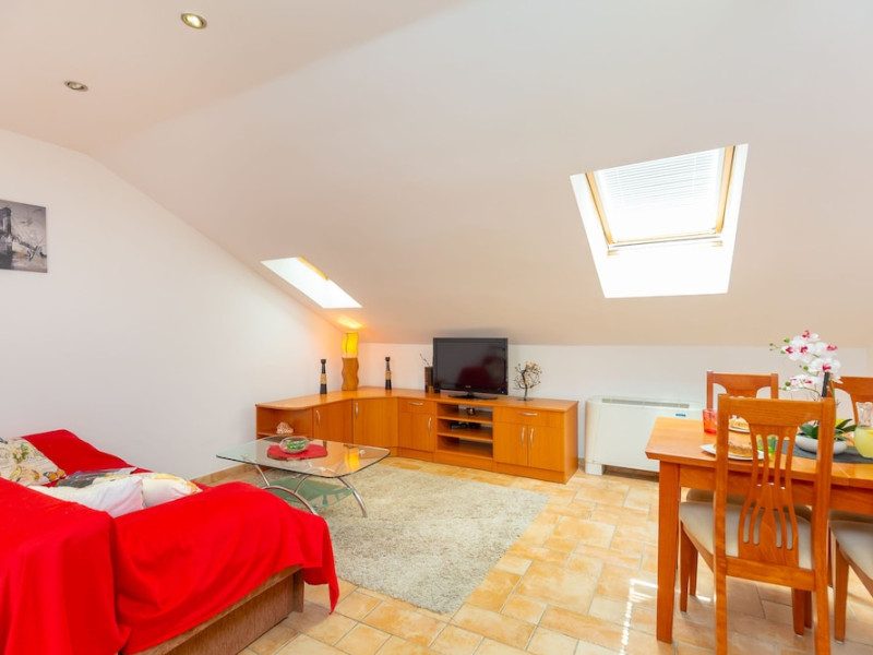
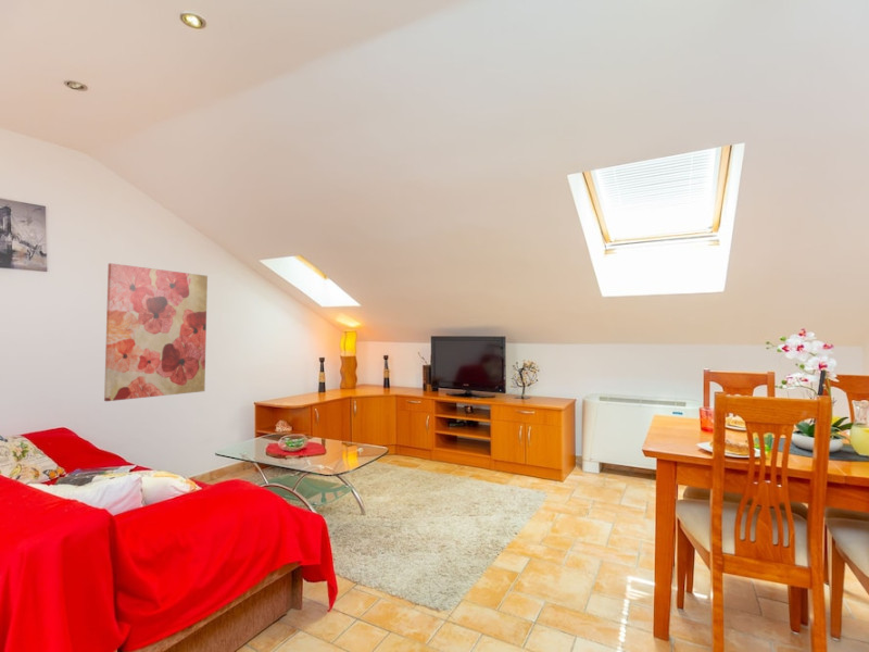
+ wall art (160, 333)
